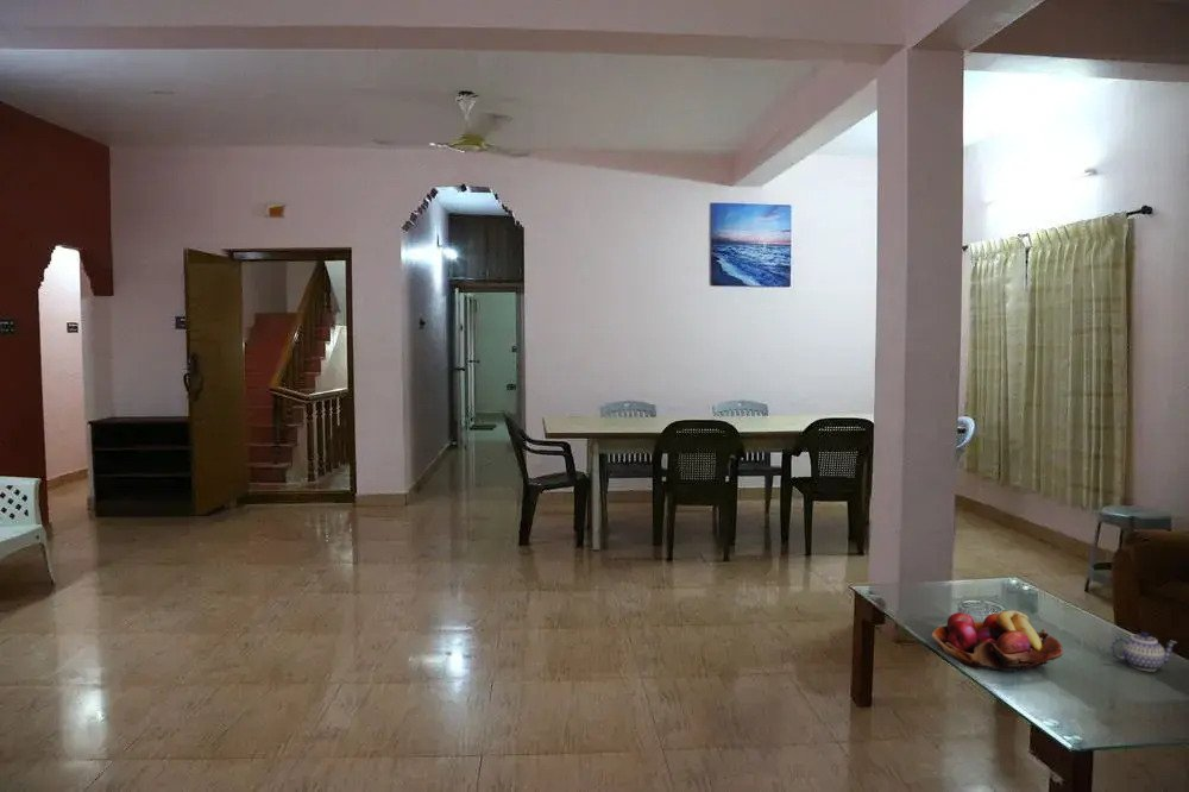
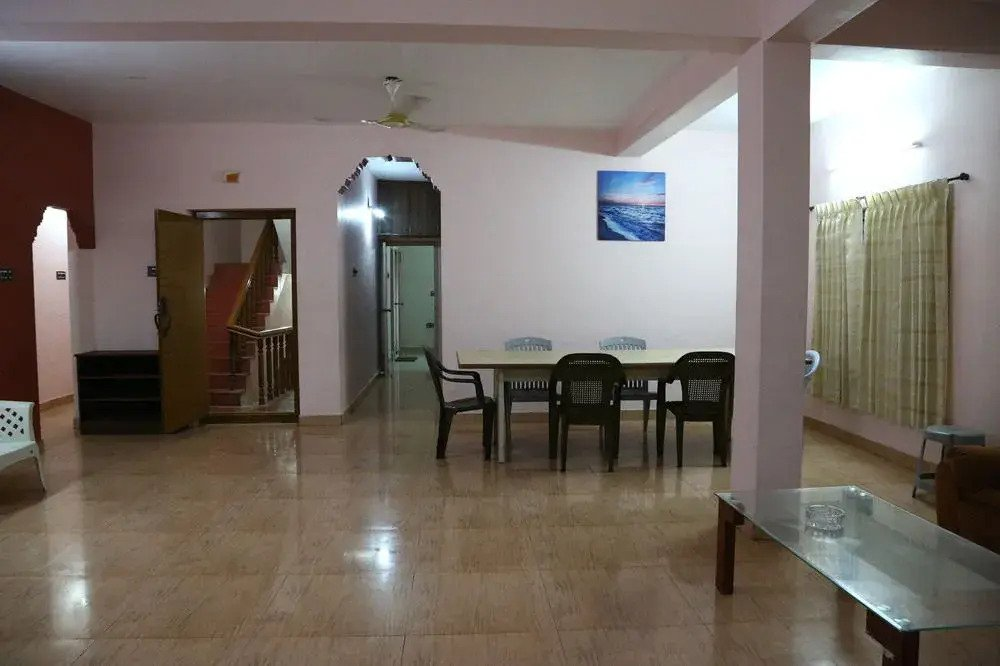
- teapot (1143, 649)
- fruit basket (998, 637)
